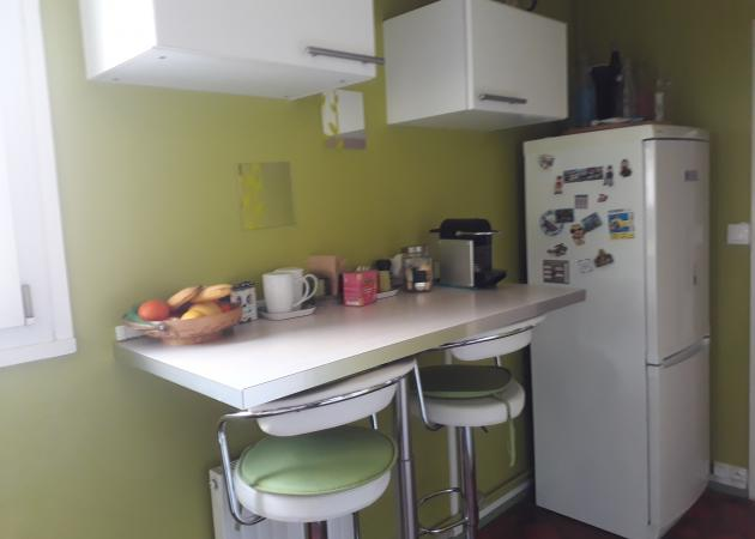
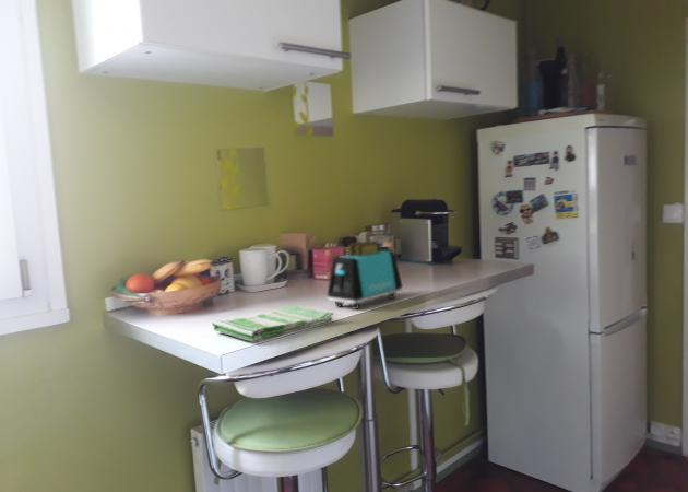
+ toaster (365, 272)
+ dish towel (273, 320)
